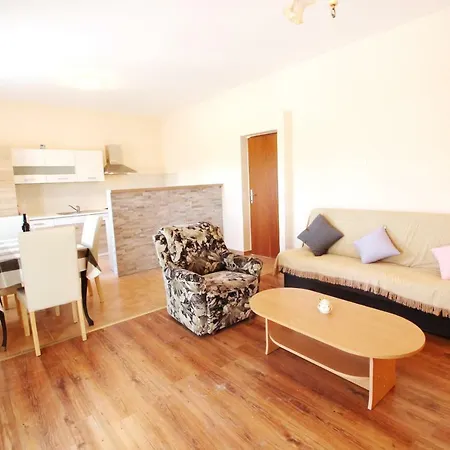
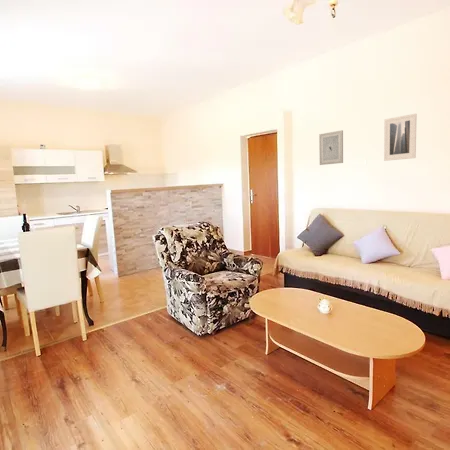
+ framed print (399, 138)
+ wall art (330, 148)
